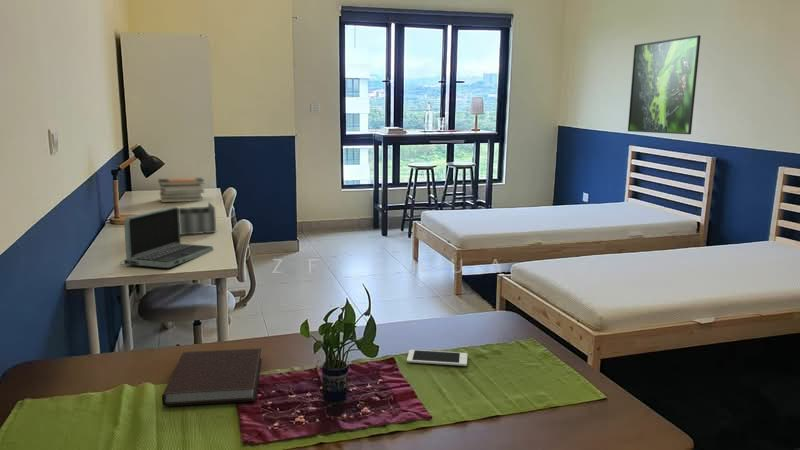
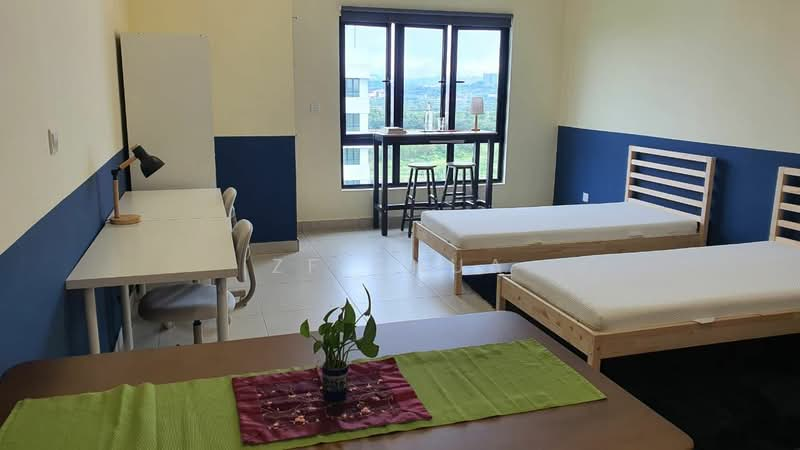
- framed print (661, 87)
- book stack (181, 189)
- cell phone (437, 357)
- laptop (166, 235)
- desk organizer (187, 216)
- notebook (216, 374)
